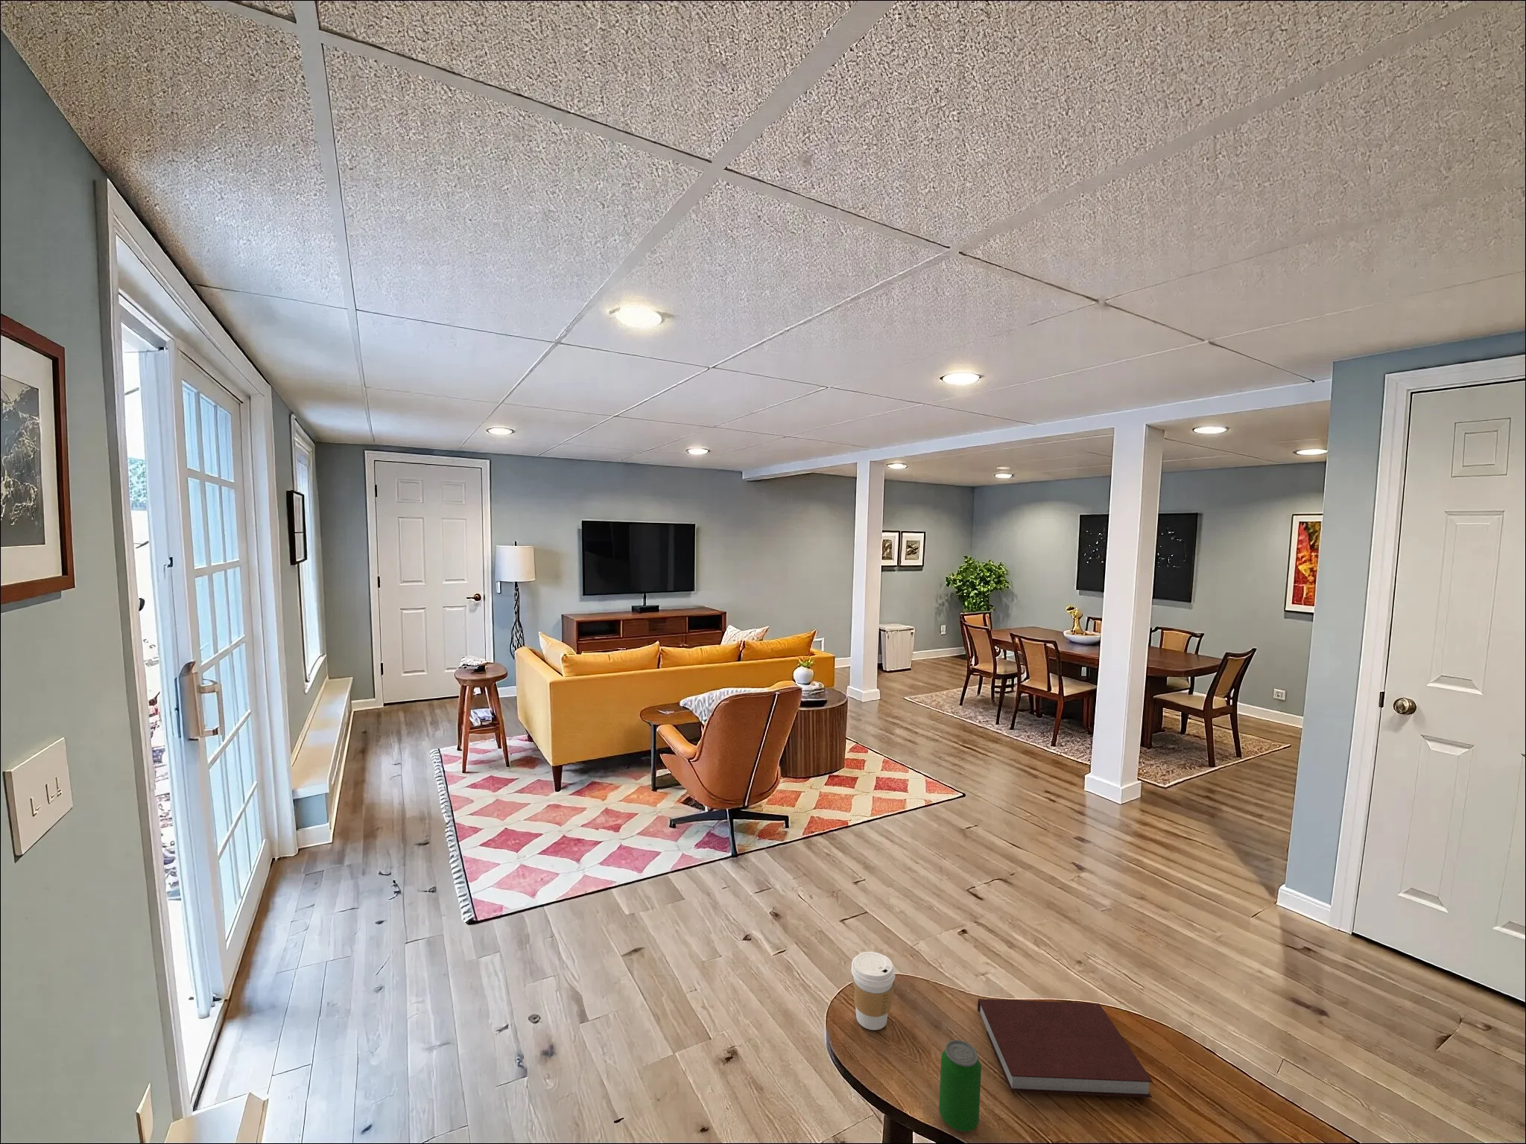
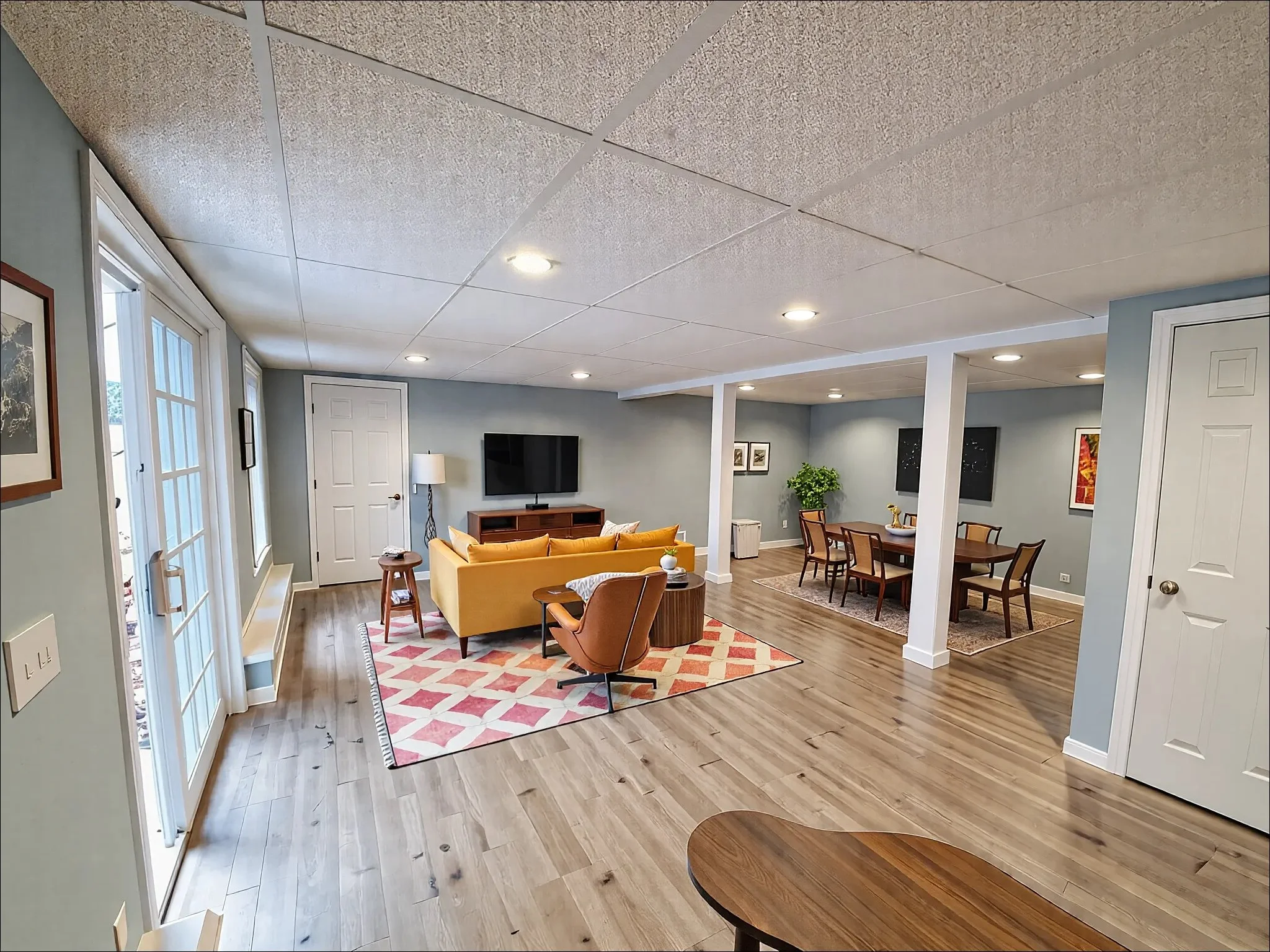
- notebook (1059, 1043)
- beverage can (960, 1085)
- coffee cup (872, 990)
